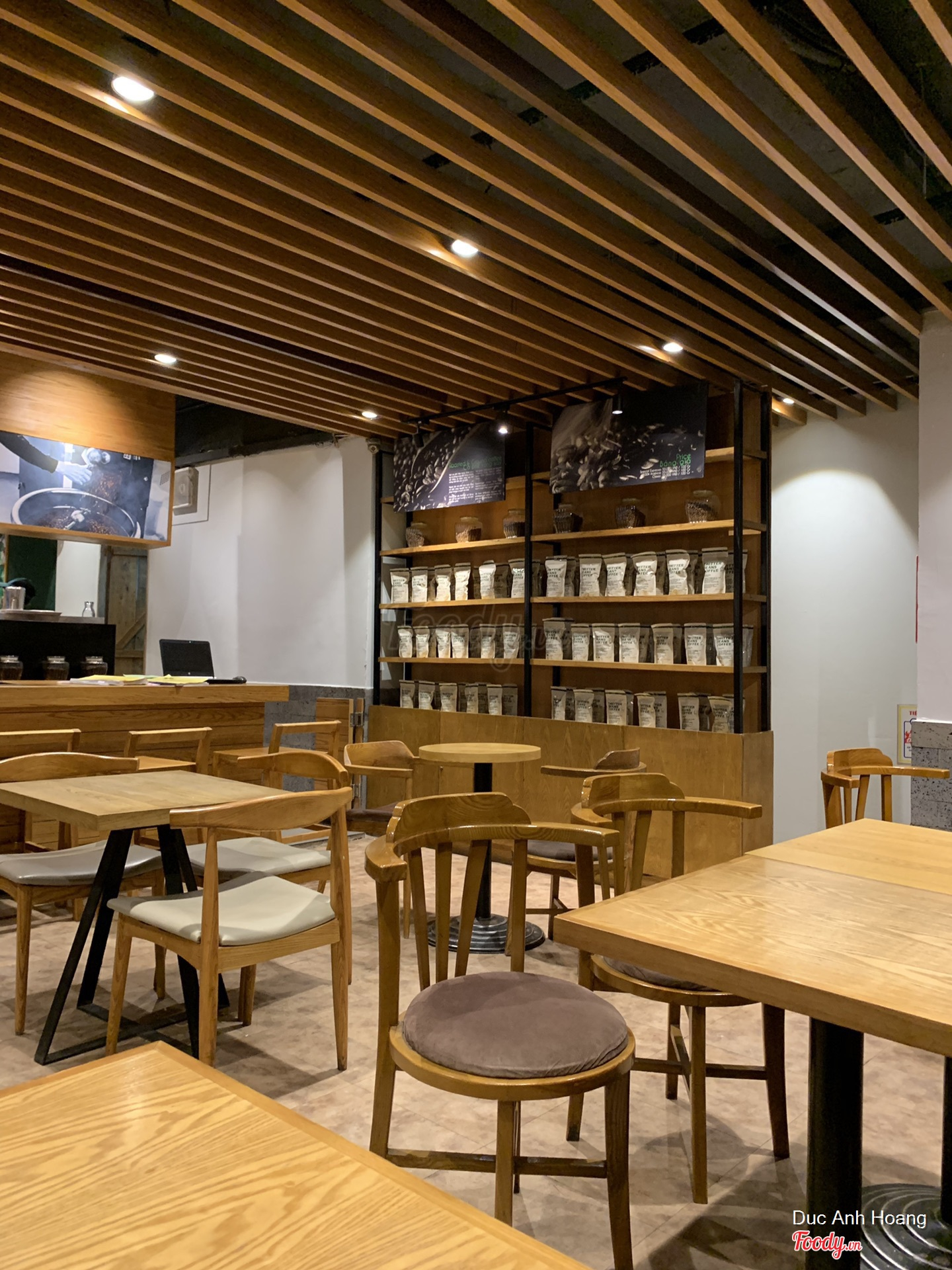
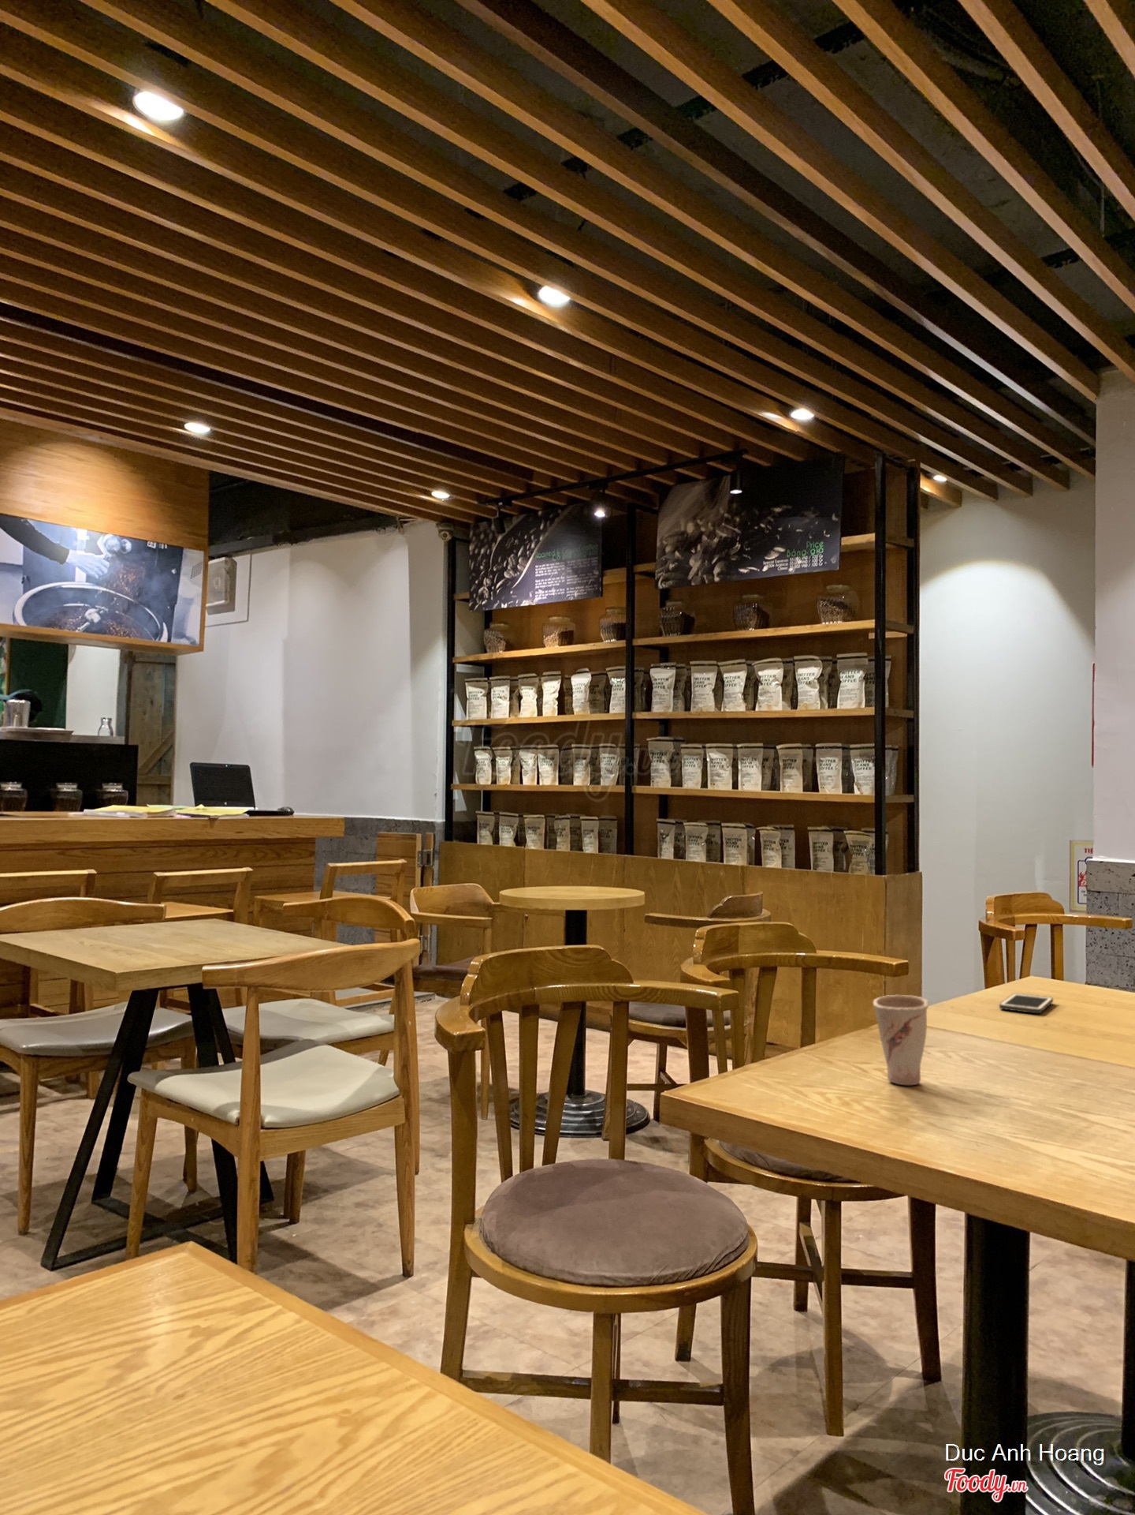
+ cup (900, 1040)
+ cell phone (1027, 1003)
